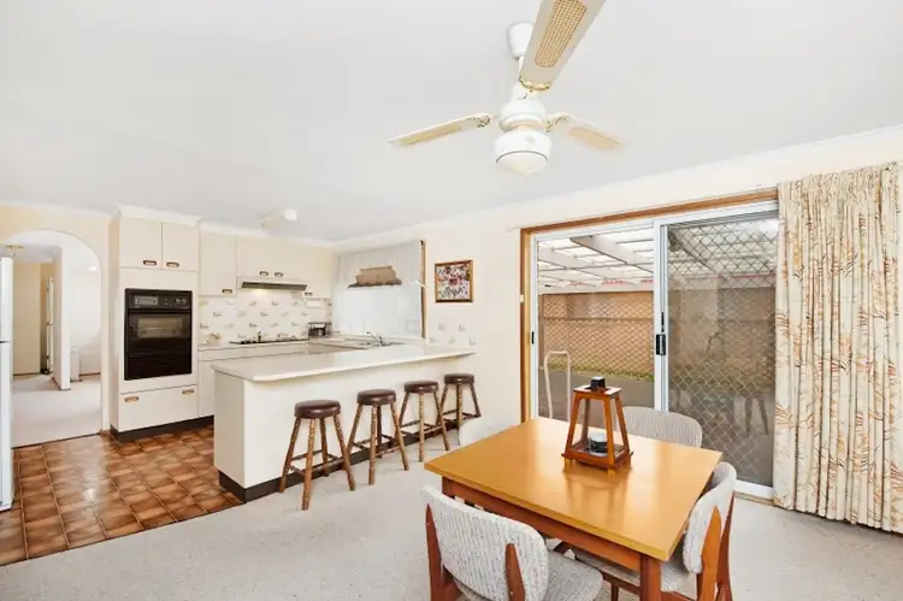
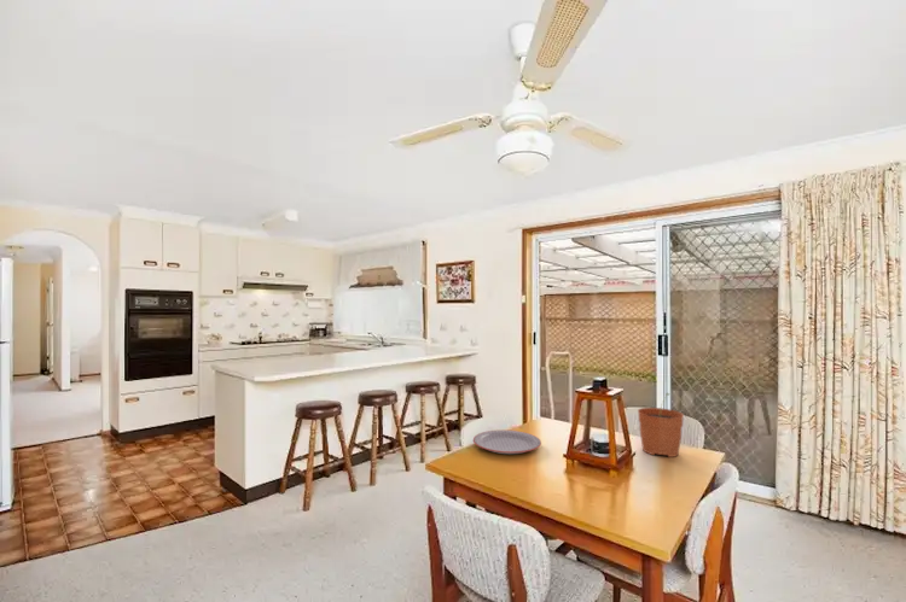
+ plant pot (660, 421)
+ plate (506, 443)
